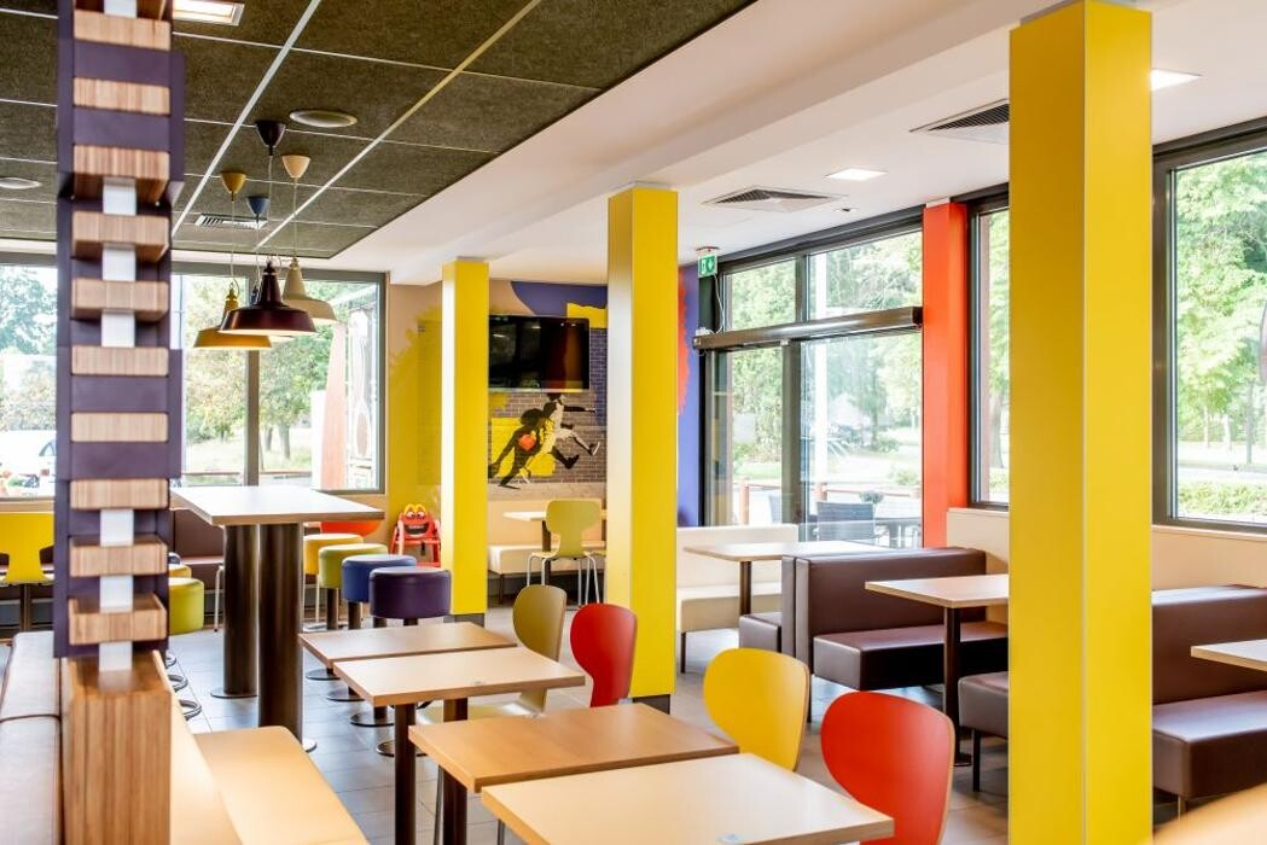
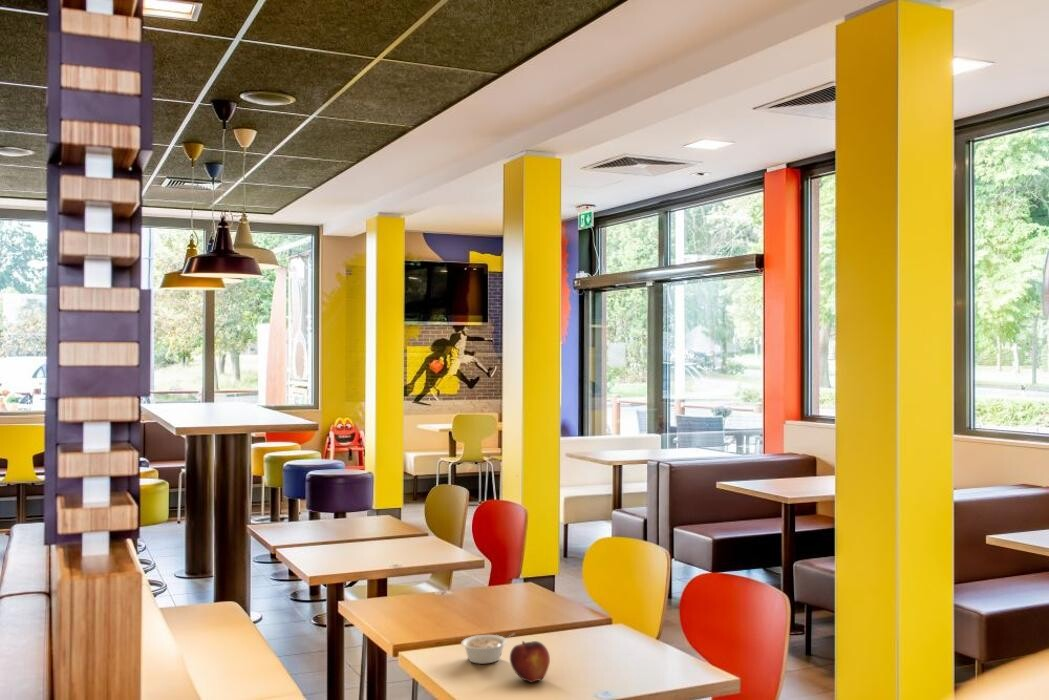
+ fruit (530, 659)
+ legume (485, 647)
